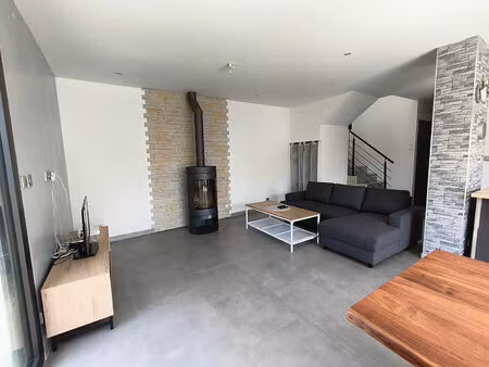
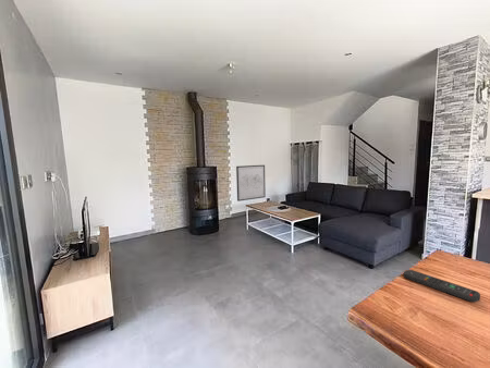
+ remote control (438, 283)
+ wall art (250, 182)
